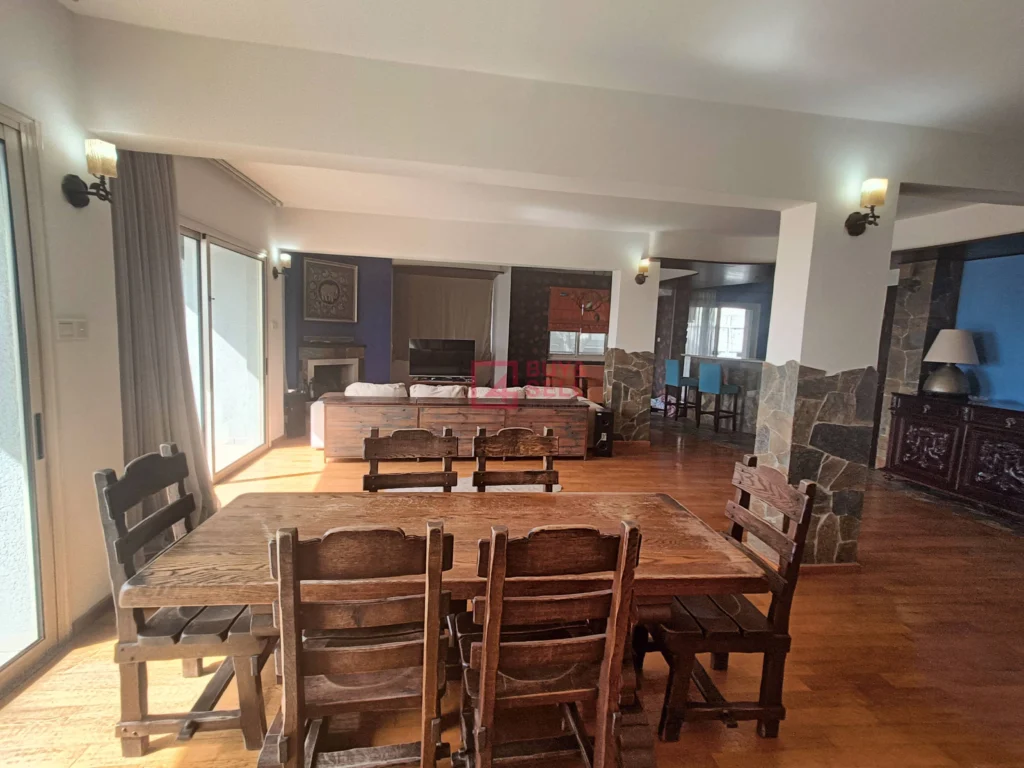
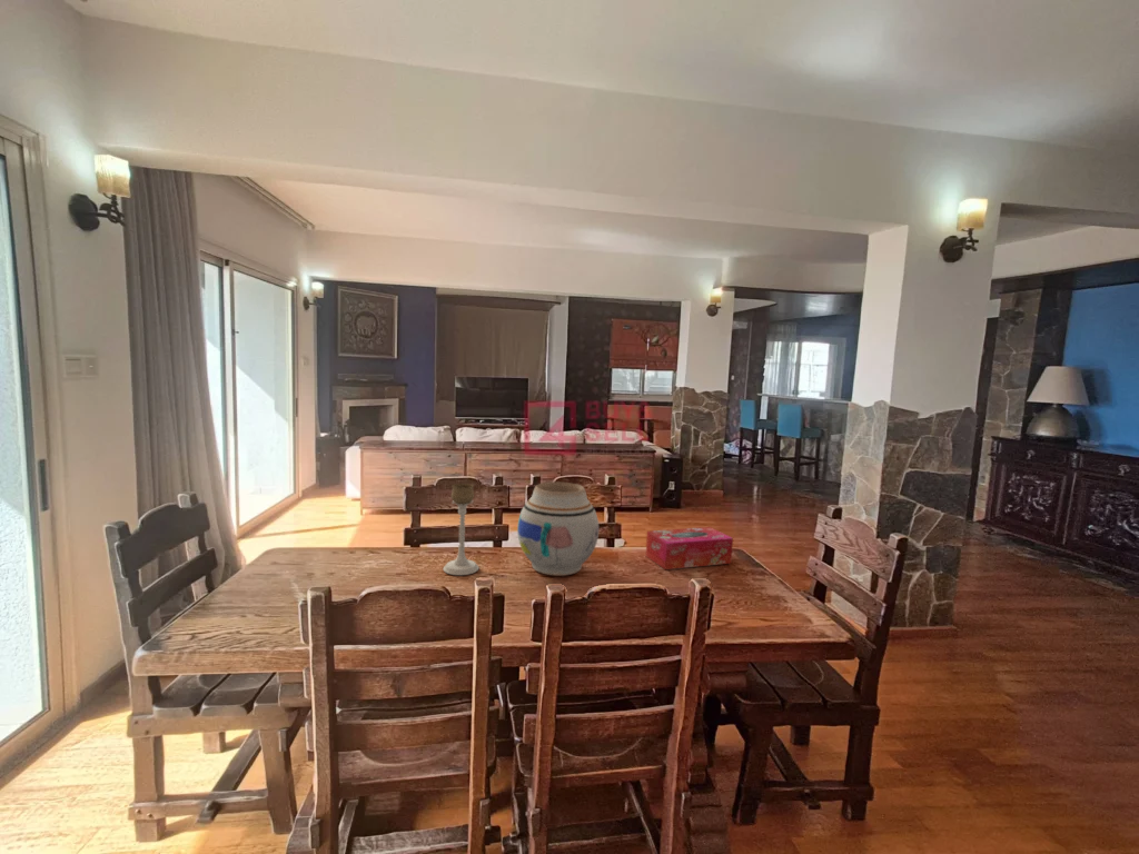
+ candle holder (462, 527)
+ vase (557, 527)
+ tissue box (689, 547)
